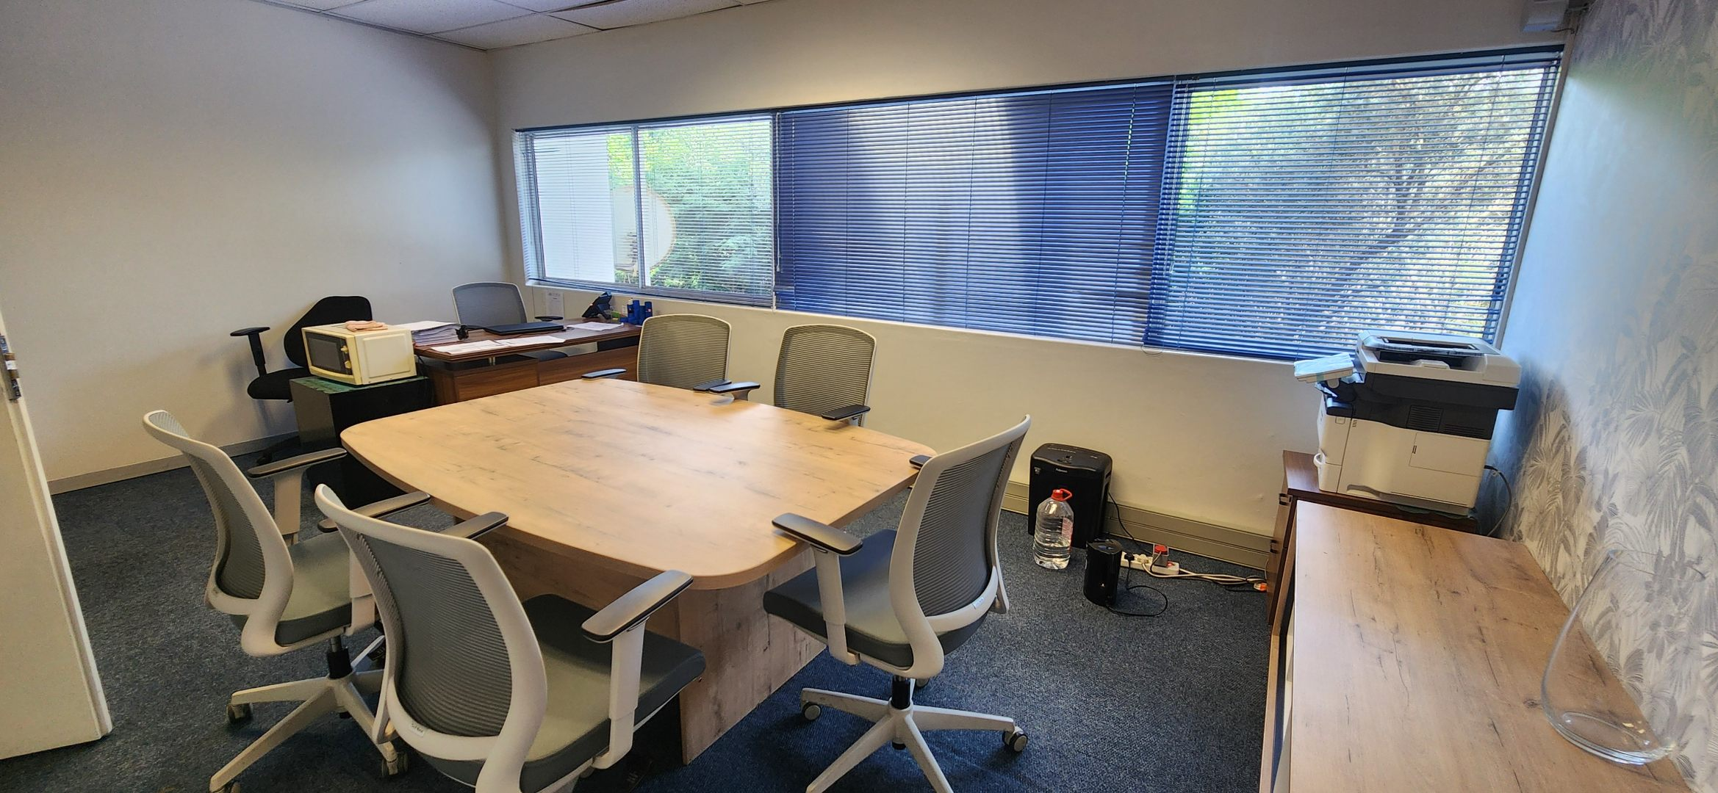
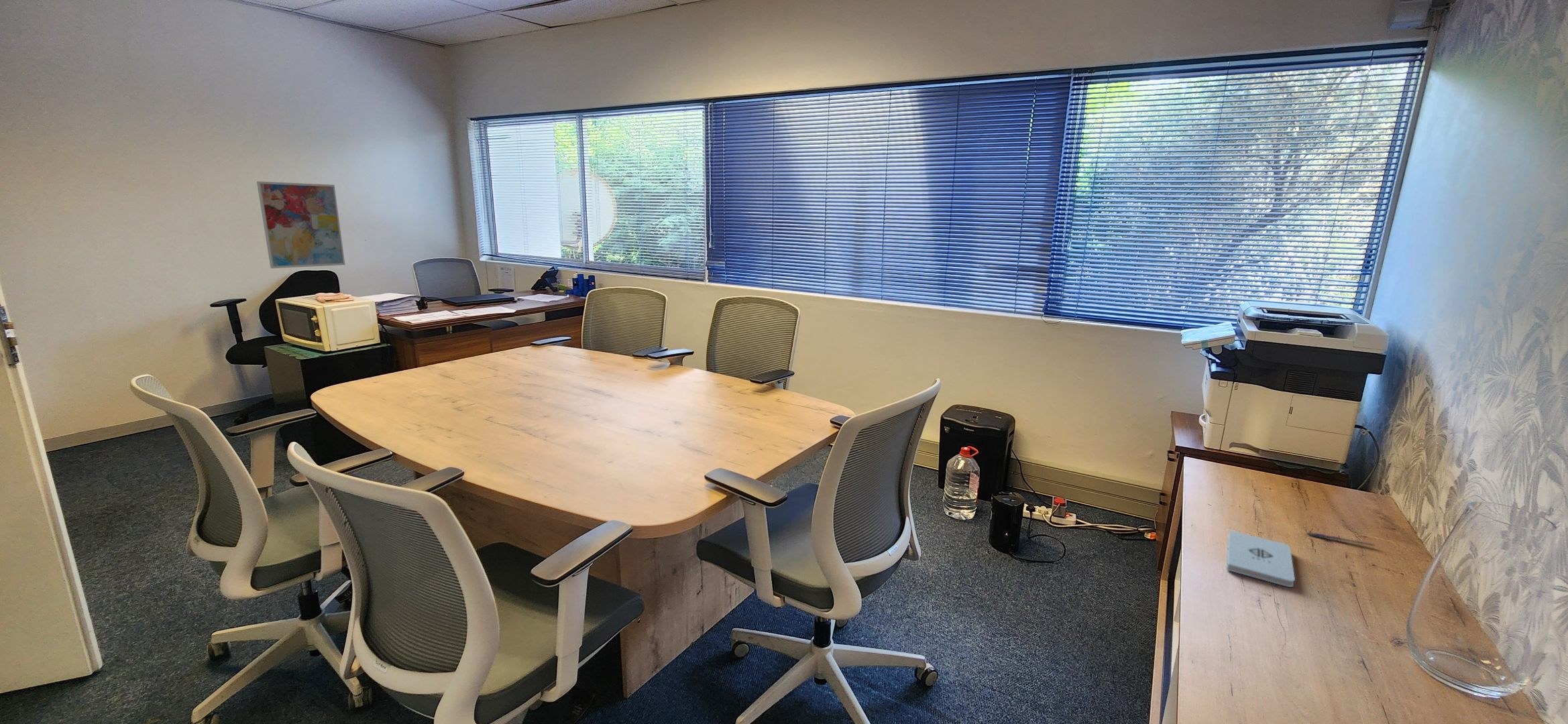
+ wall art (303, 225)
+ pen (1341, 539)
+ notepad (1259, 557)
